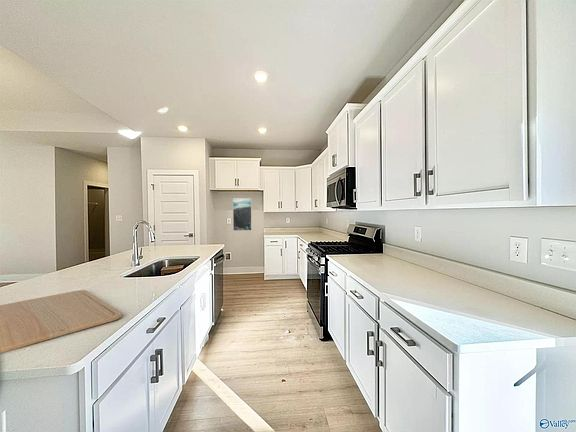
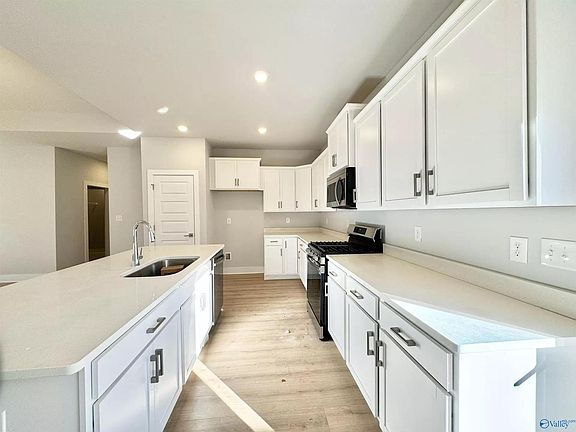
- chopping board (47, 313)
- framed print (242, 214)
